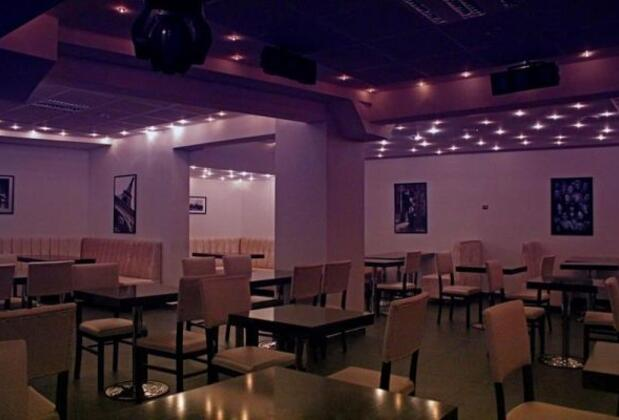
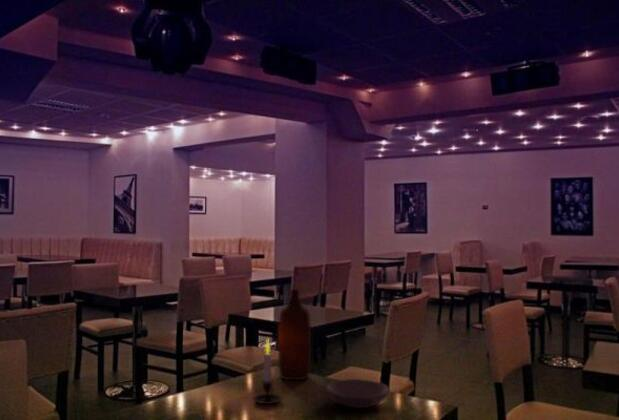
+ candle (267, 368)
+ bottle (294, 333)
+ bowl (357, 394)
